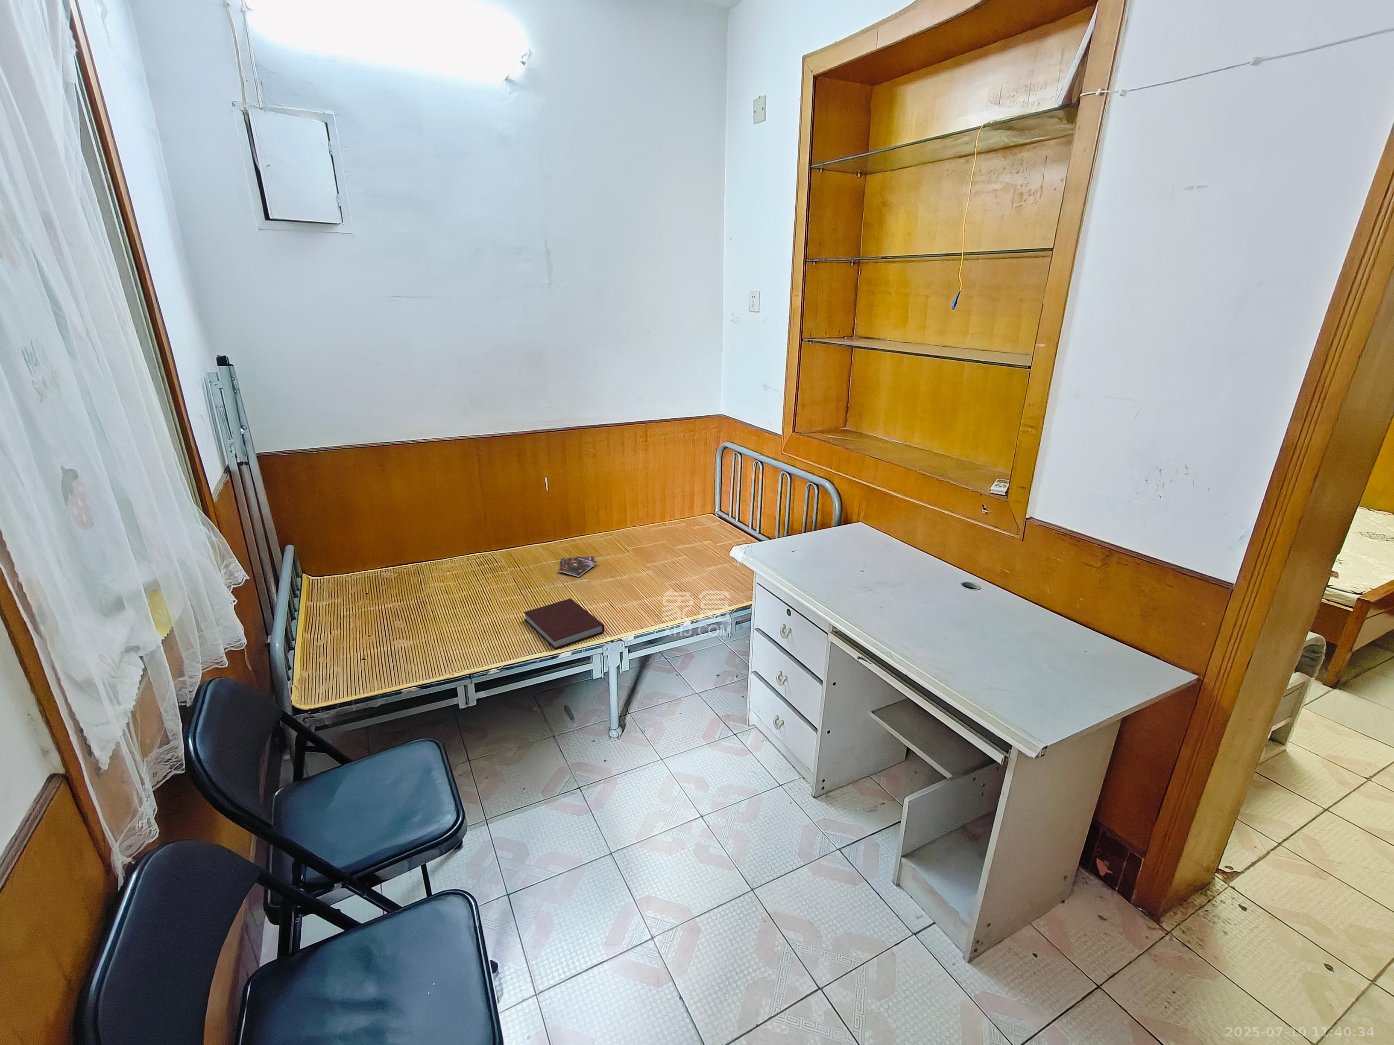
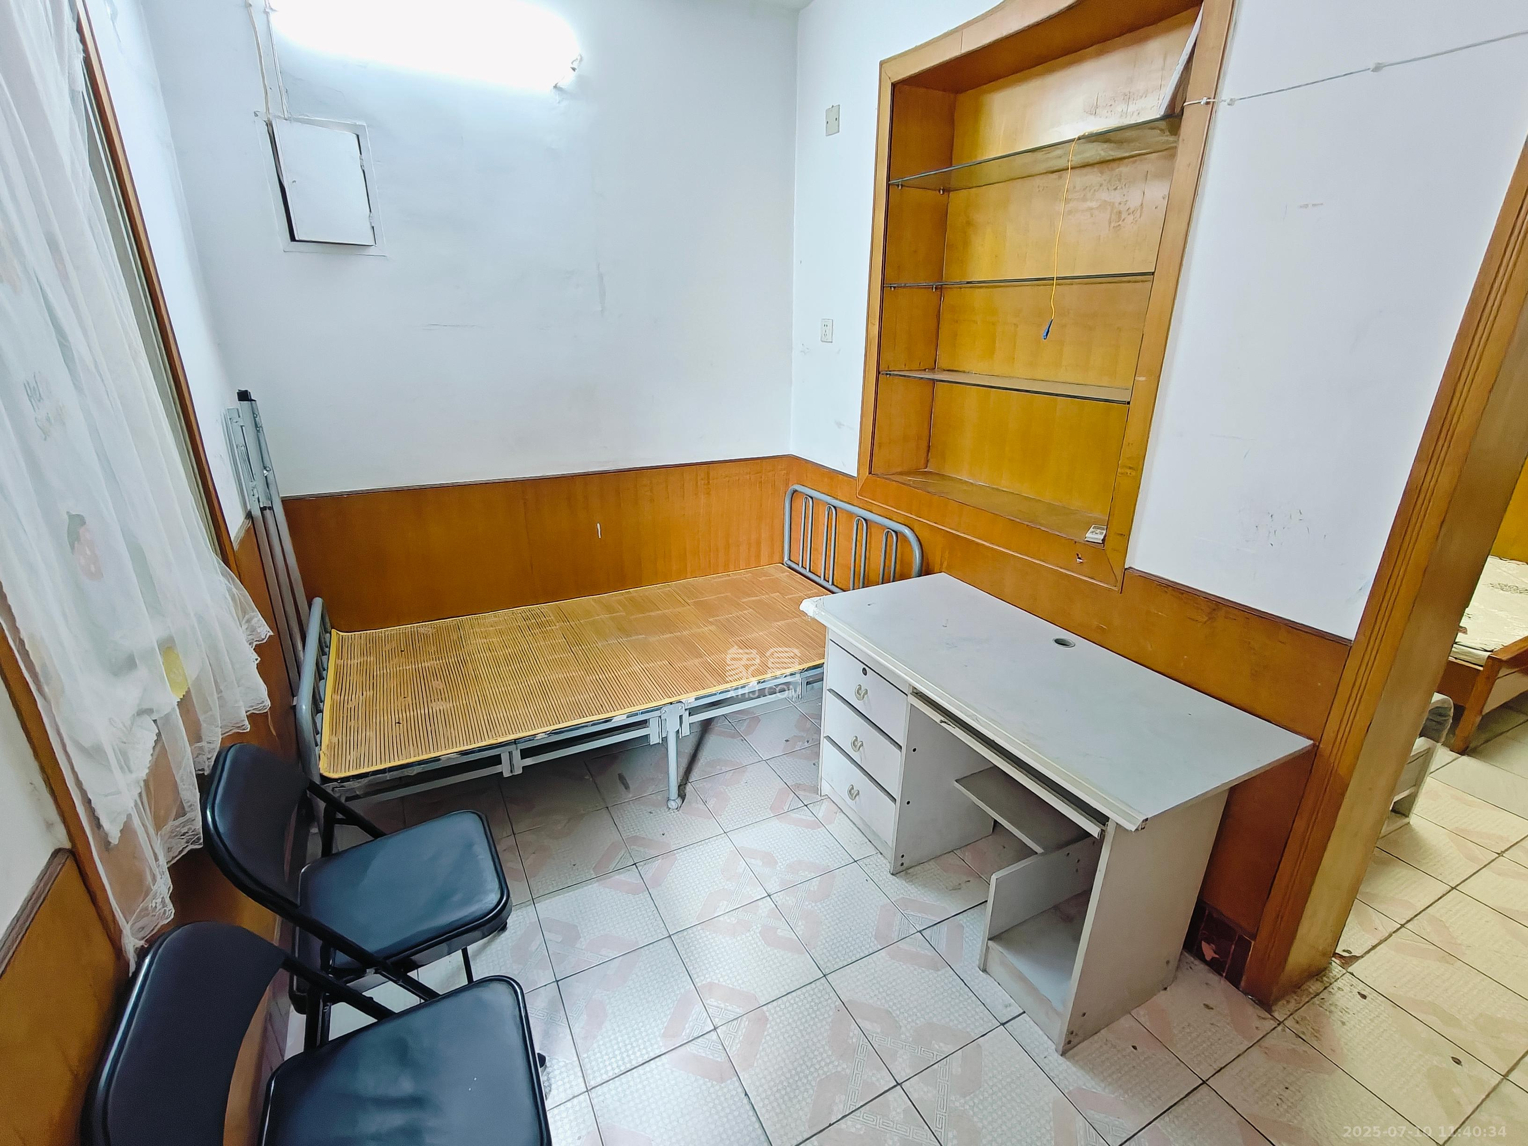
- notebook (563, 622)
- booklet (577, 564)
